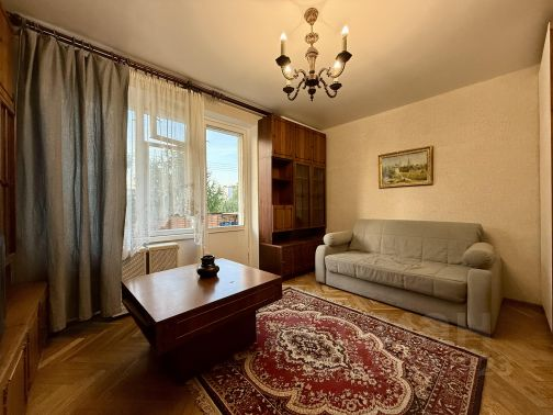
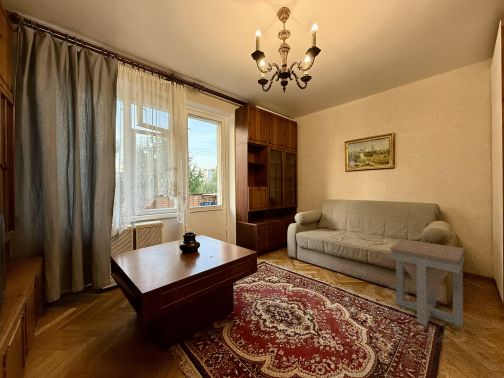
+ side table (426, 280)
